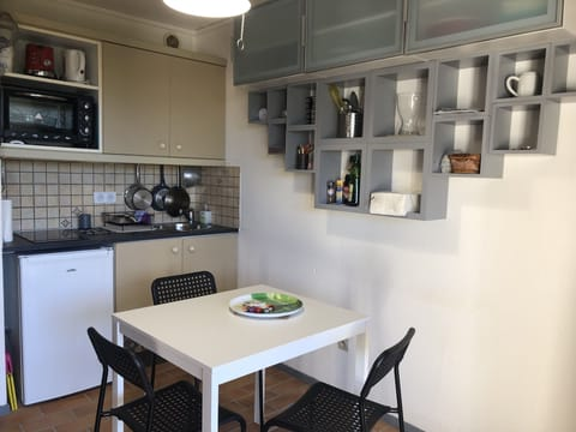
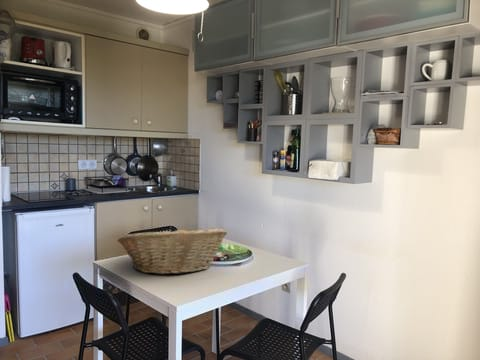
+ fruit basket (173, 244)
